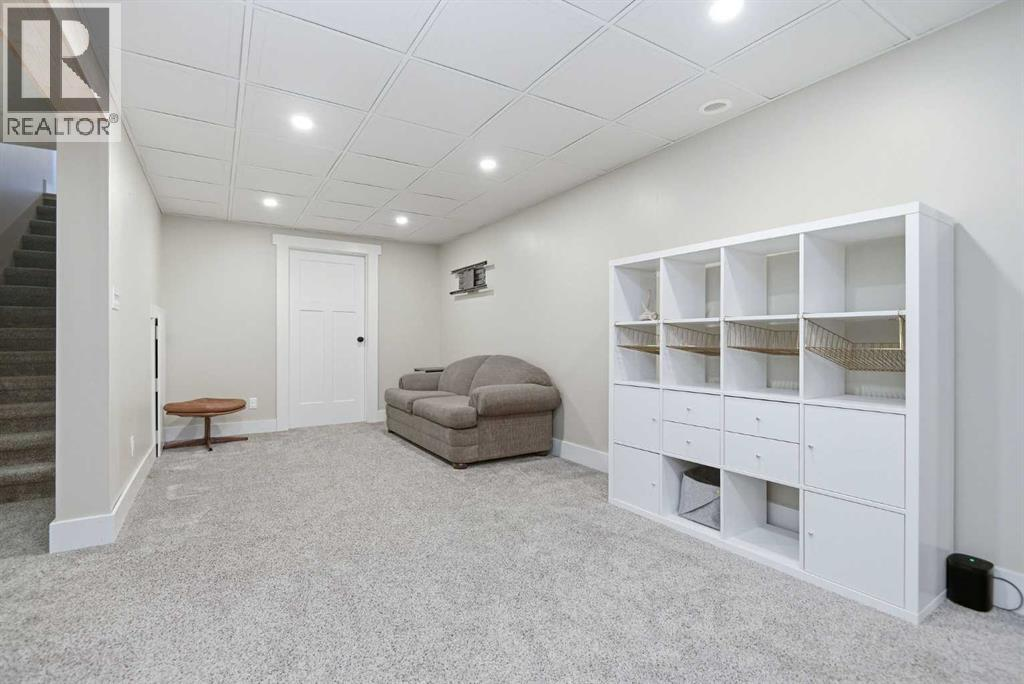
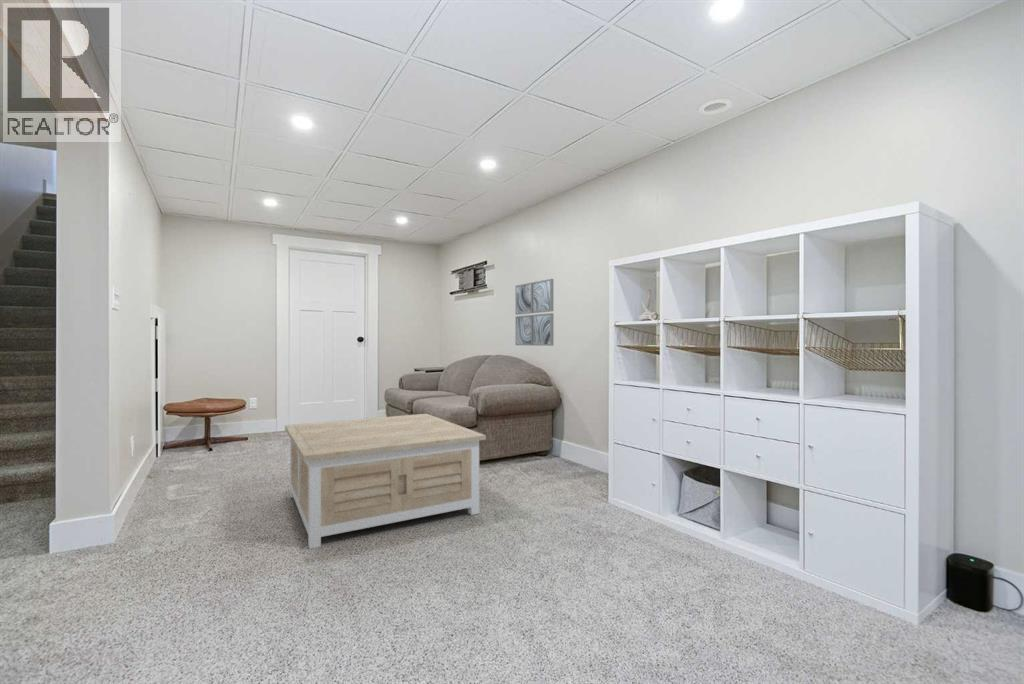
+ wall art (533, 312)
+ coffee table (379, 467)
